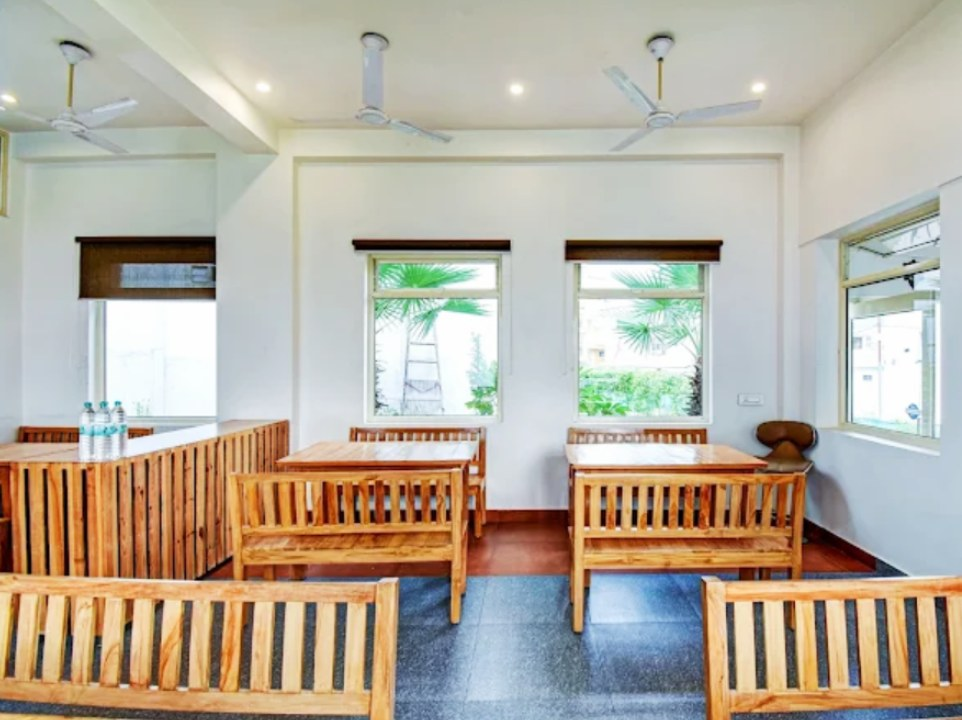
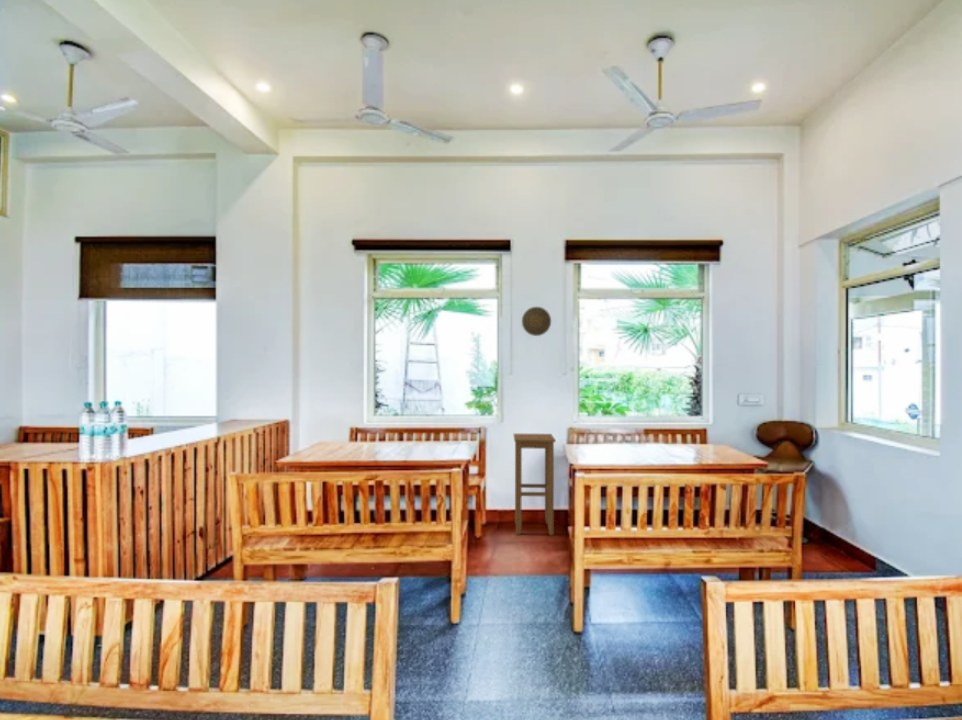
+ decorative plate (536, 321)
+ stool (533, 484)
